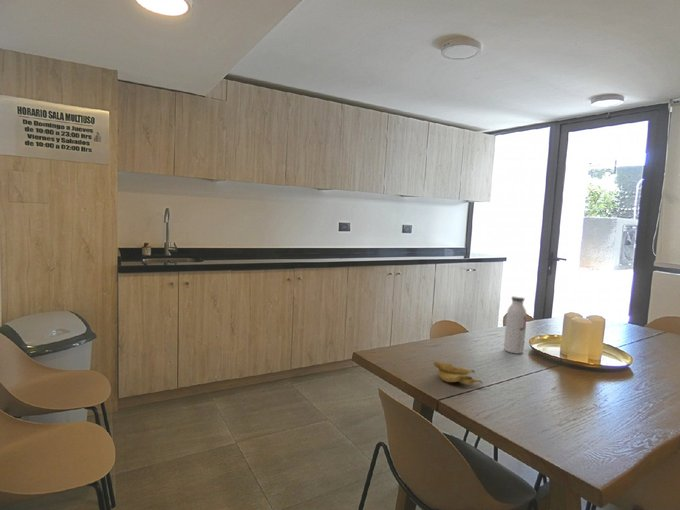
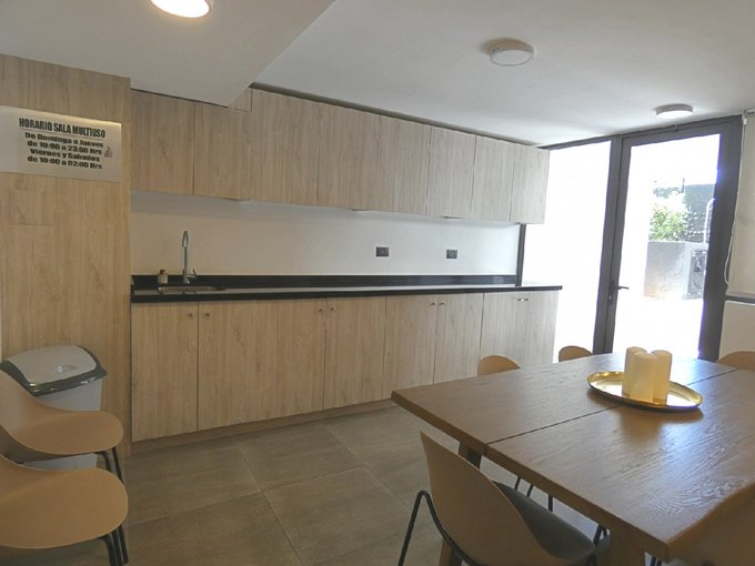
- banana (458, 371)
- water bottle (515, 323)
